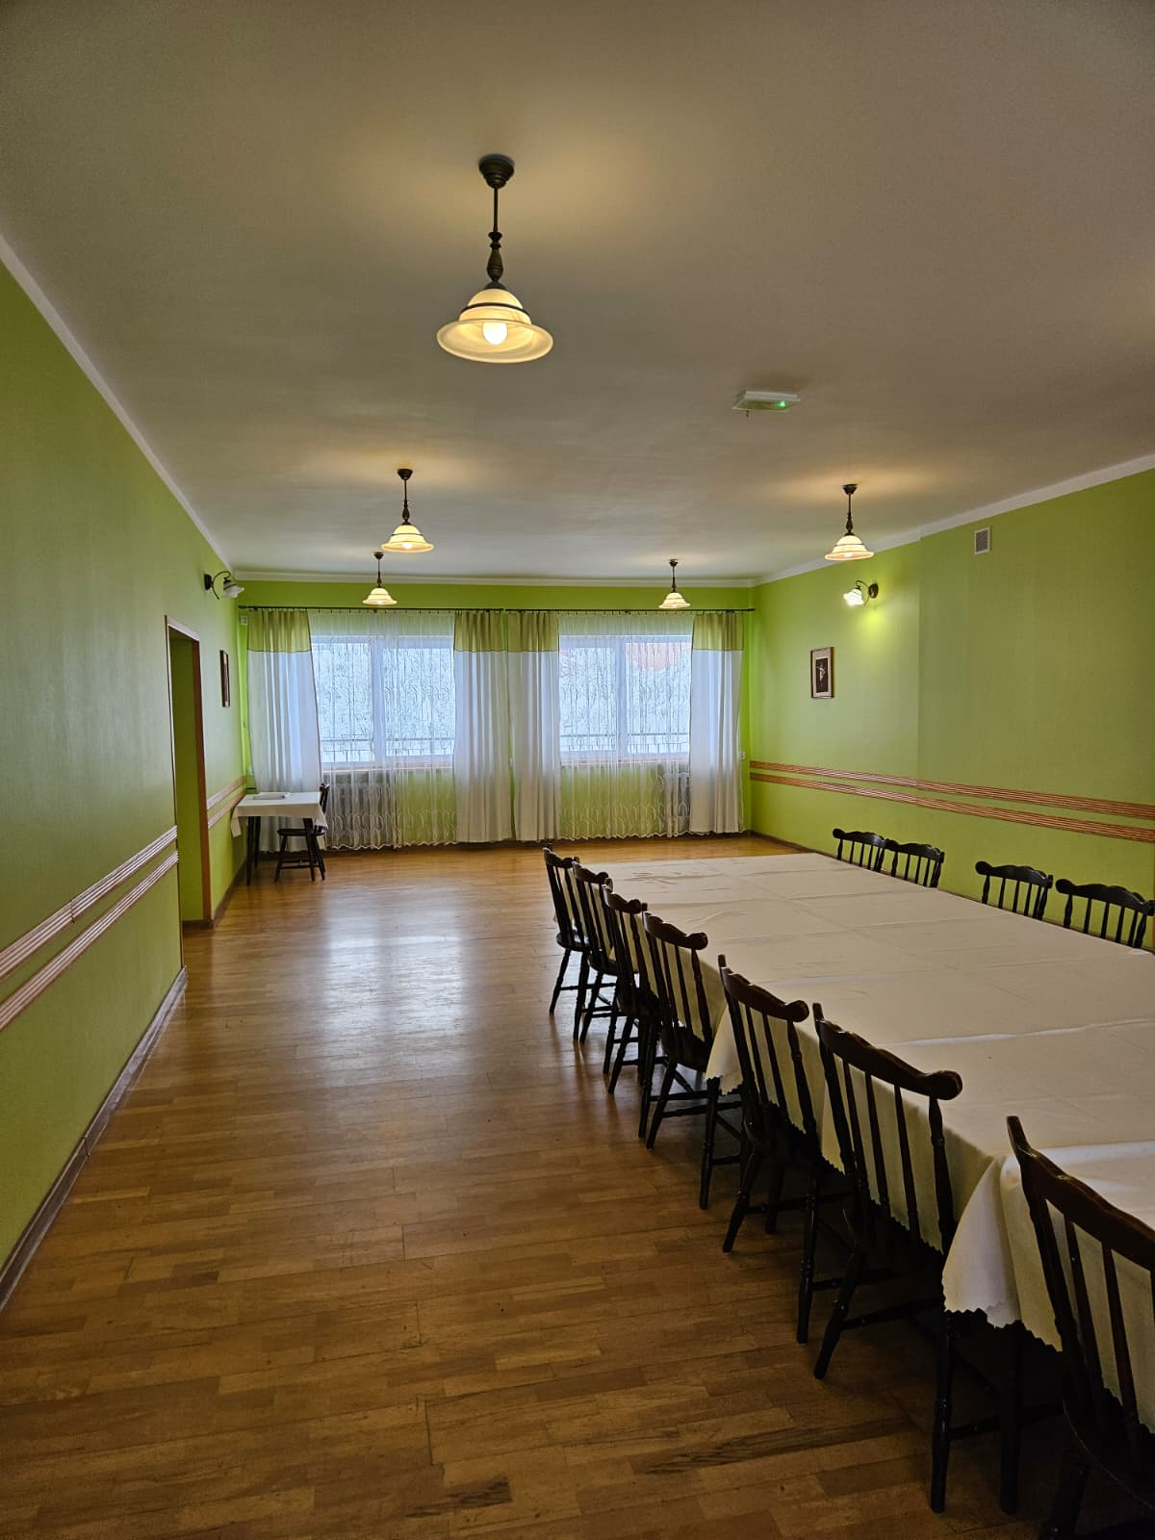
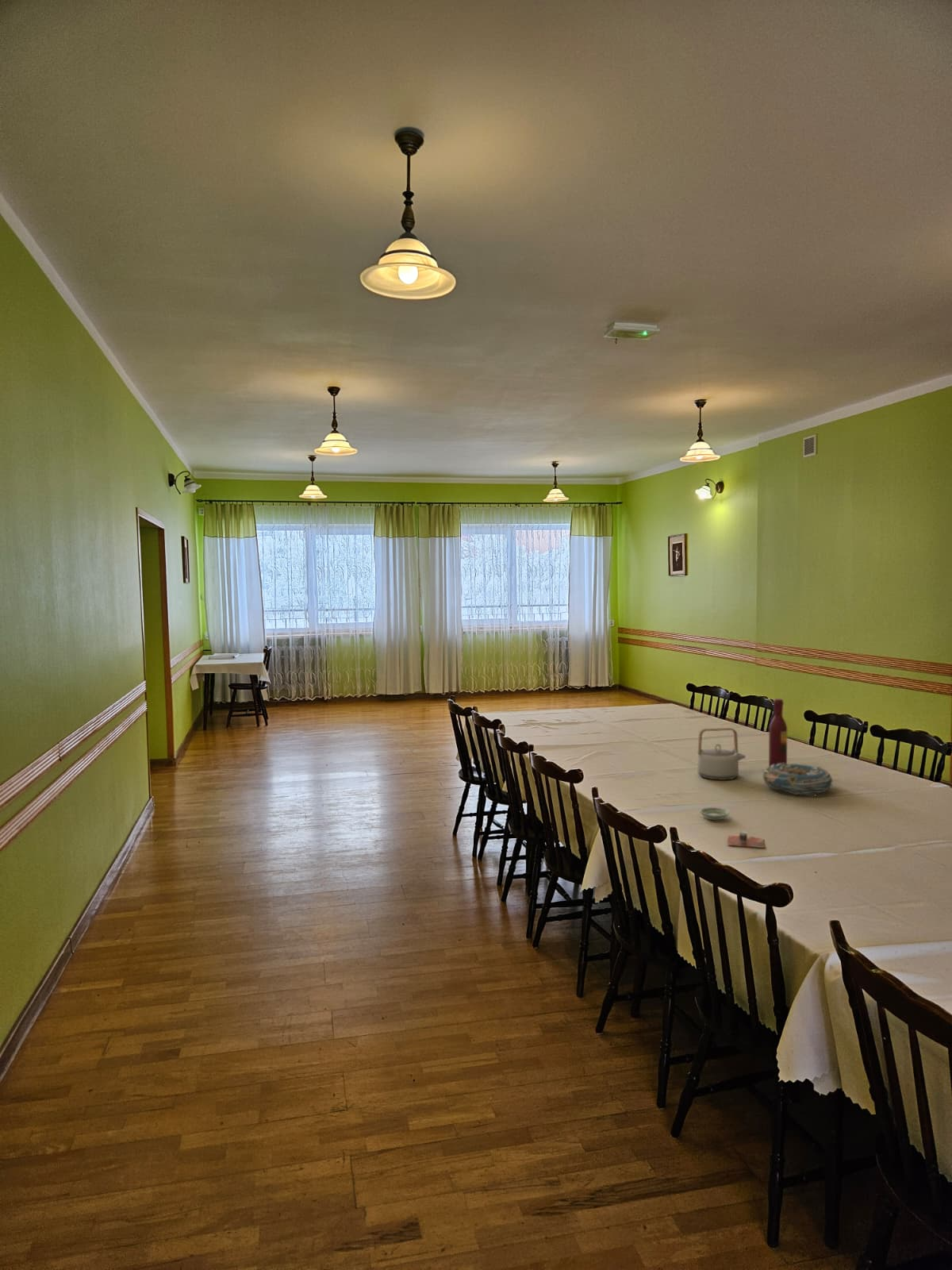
+ wine bottle (777, 734)
+ teapot (721, 752)
+ decorative bowl (797, 778)
+ saucer (714, 814)
+ cup (746, 837)
